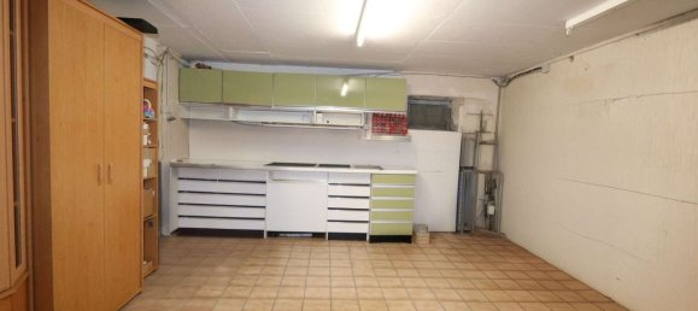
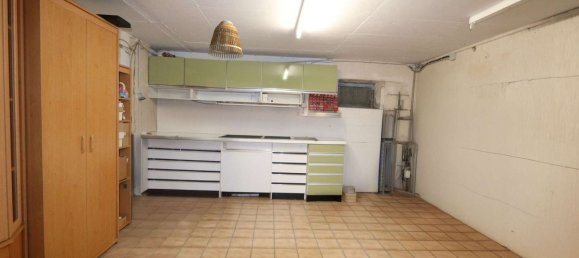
+ lamp shade (226, 38)
